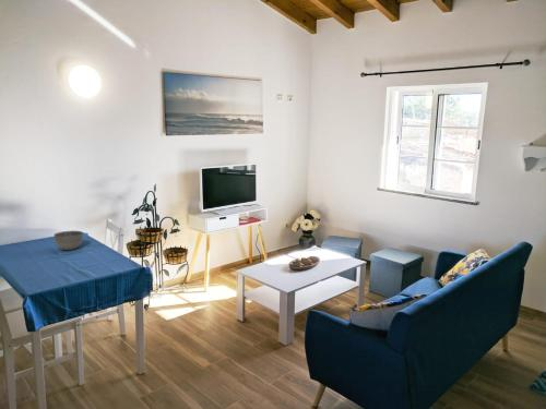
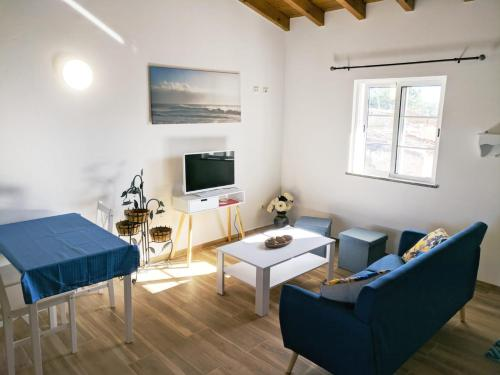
- bowl (69, 241)
